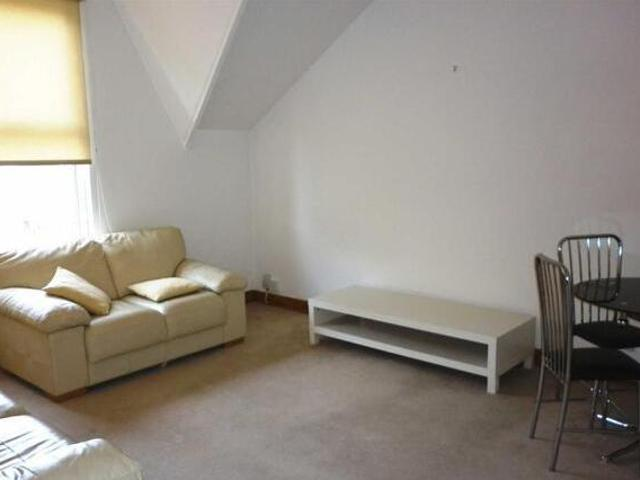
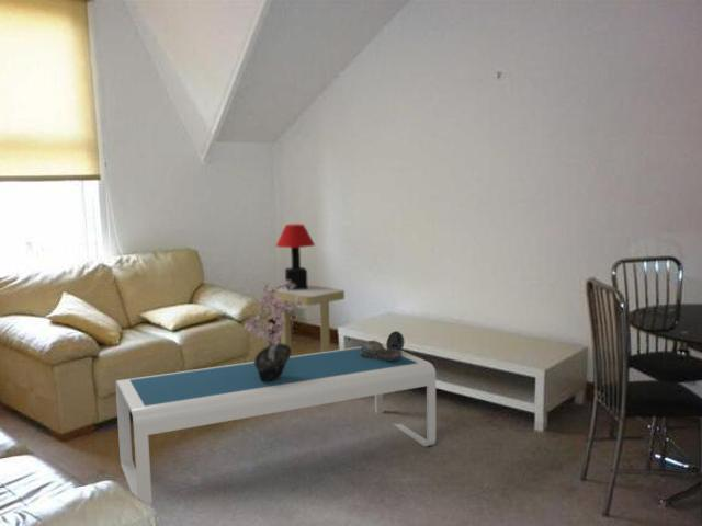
+ decorative bowl (382, 345)
+ table lamp (295, 255)
+ coffee table (280, 411)
+ potted plant (268, 325)
+ side table (291, 341)
